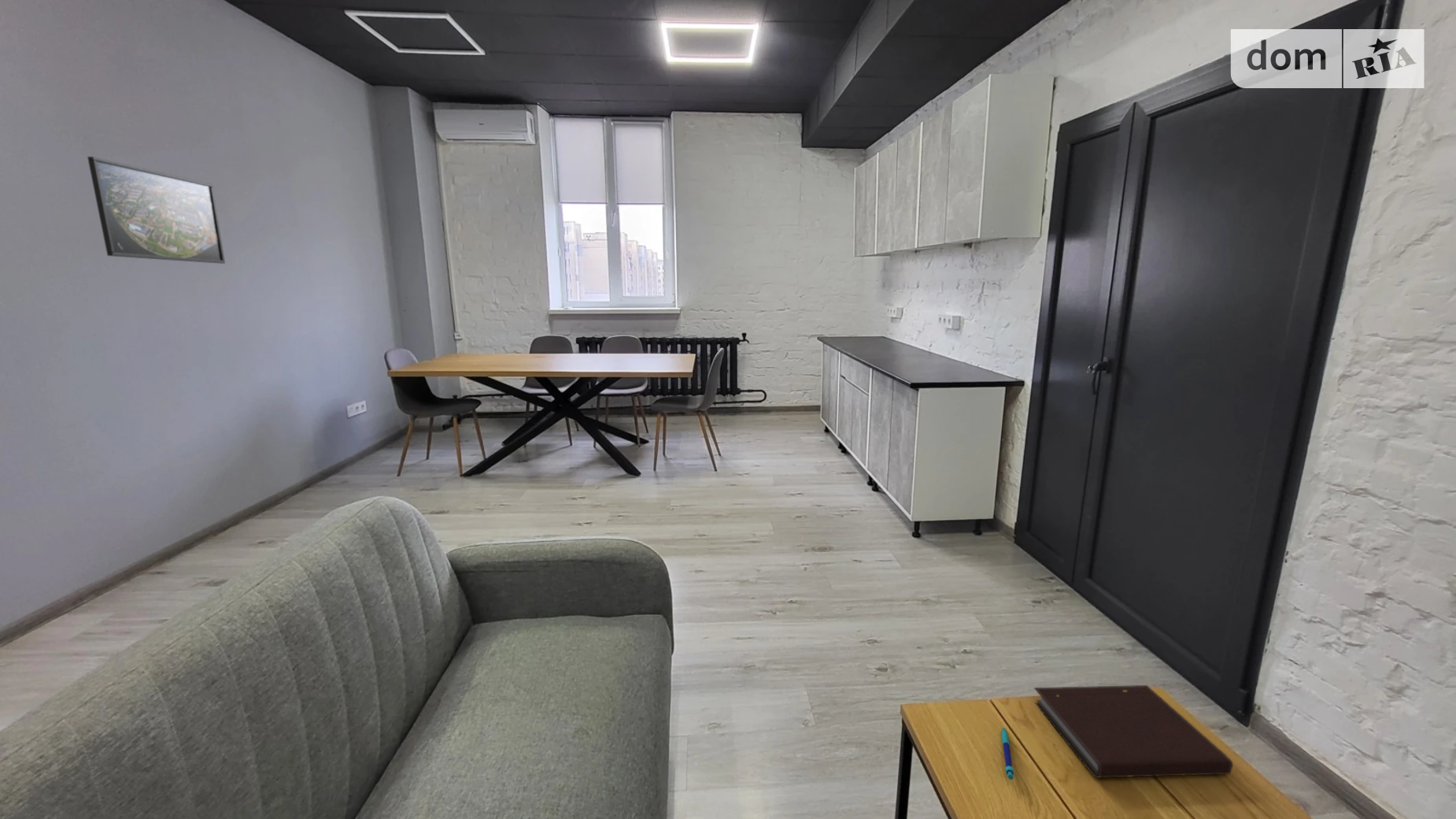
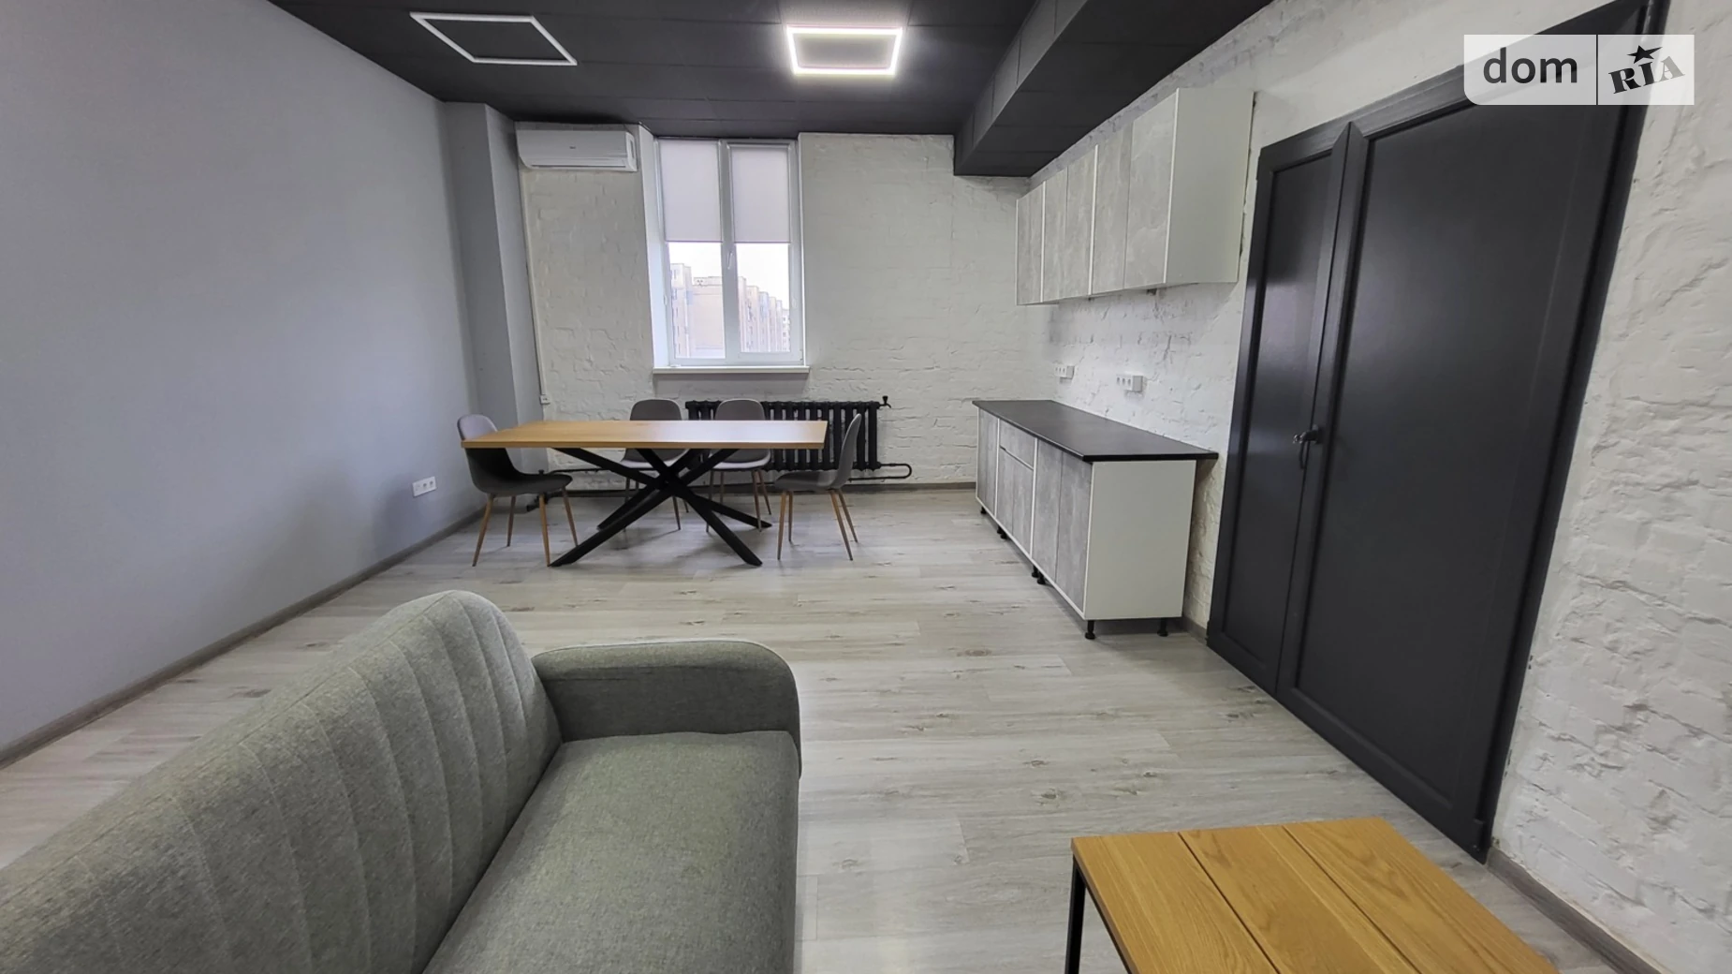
- notebook (1124, 728)
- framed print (164, 217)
- pen (1007, 750)
